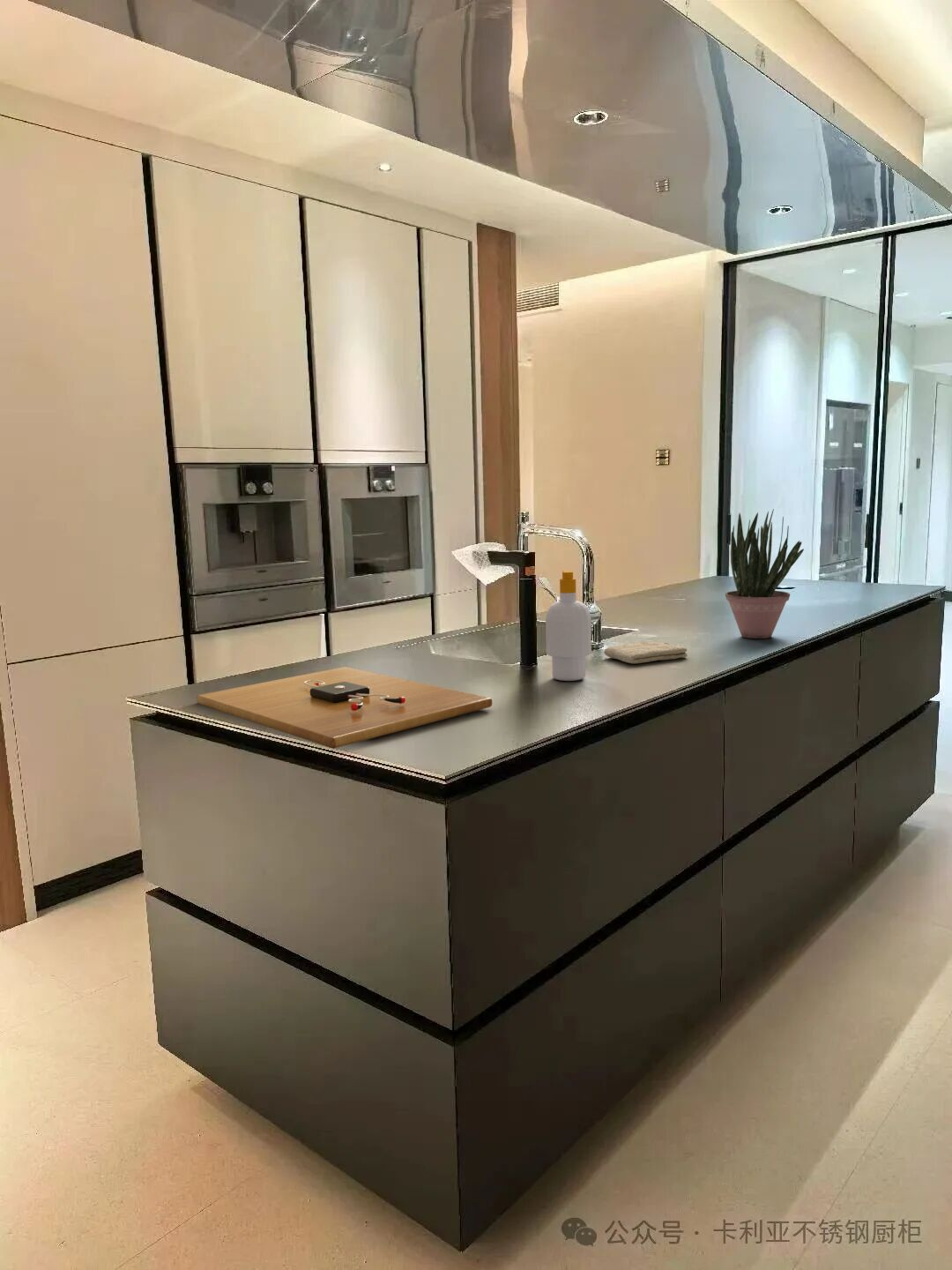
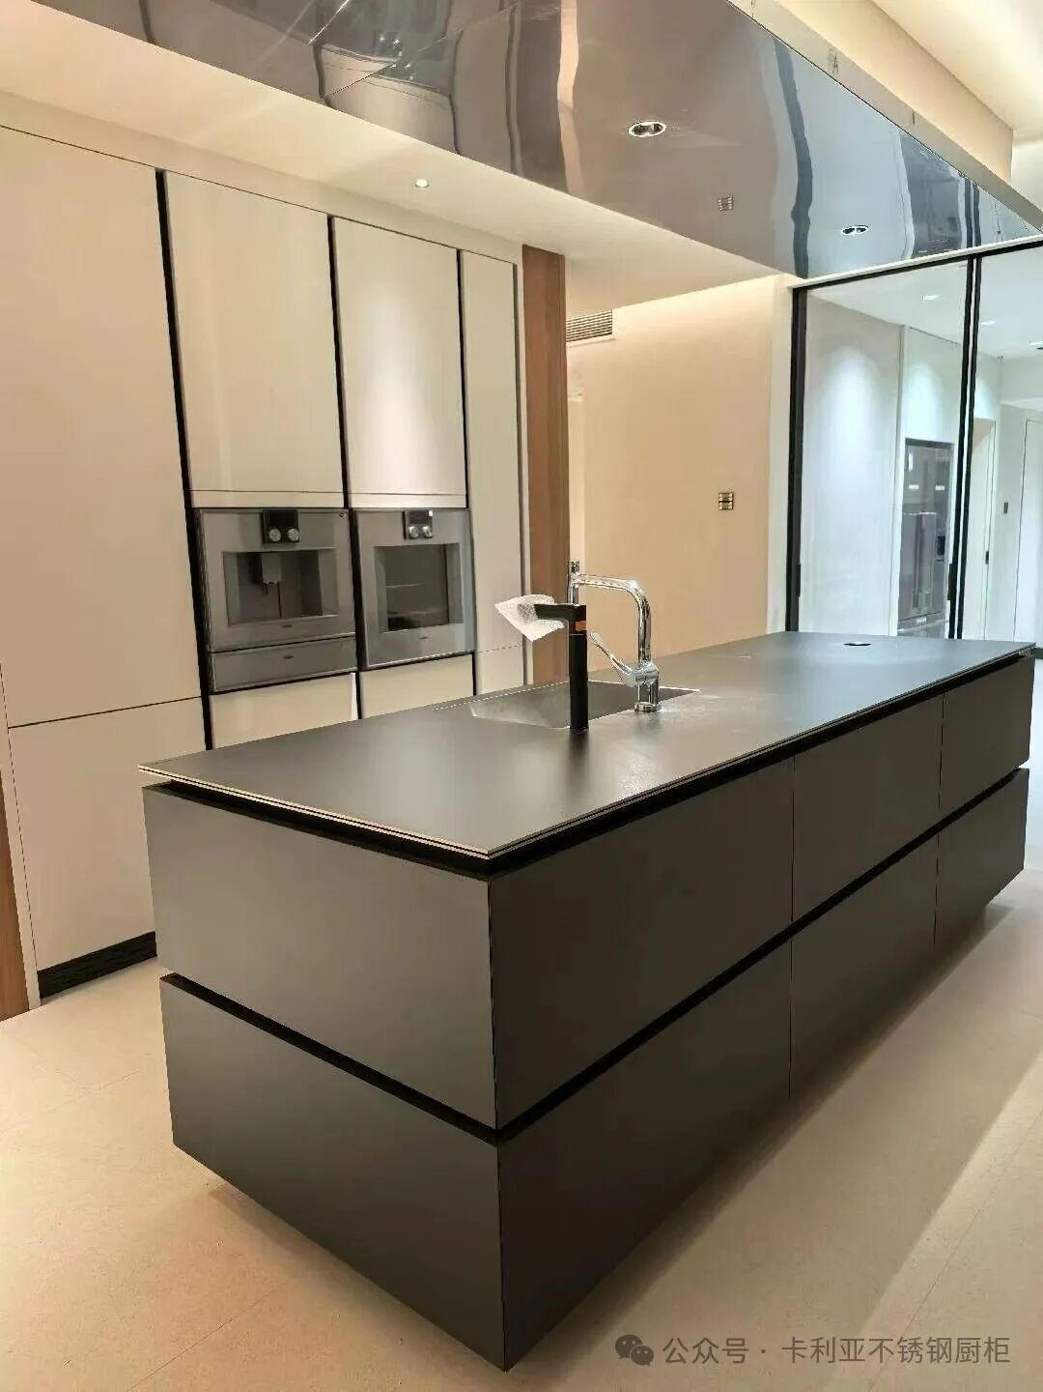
- washcloth (646, 651)
- cutting board (339, 696)
- potted plant (763, 573)
- soap bottle (568, 625)
